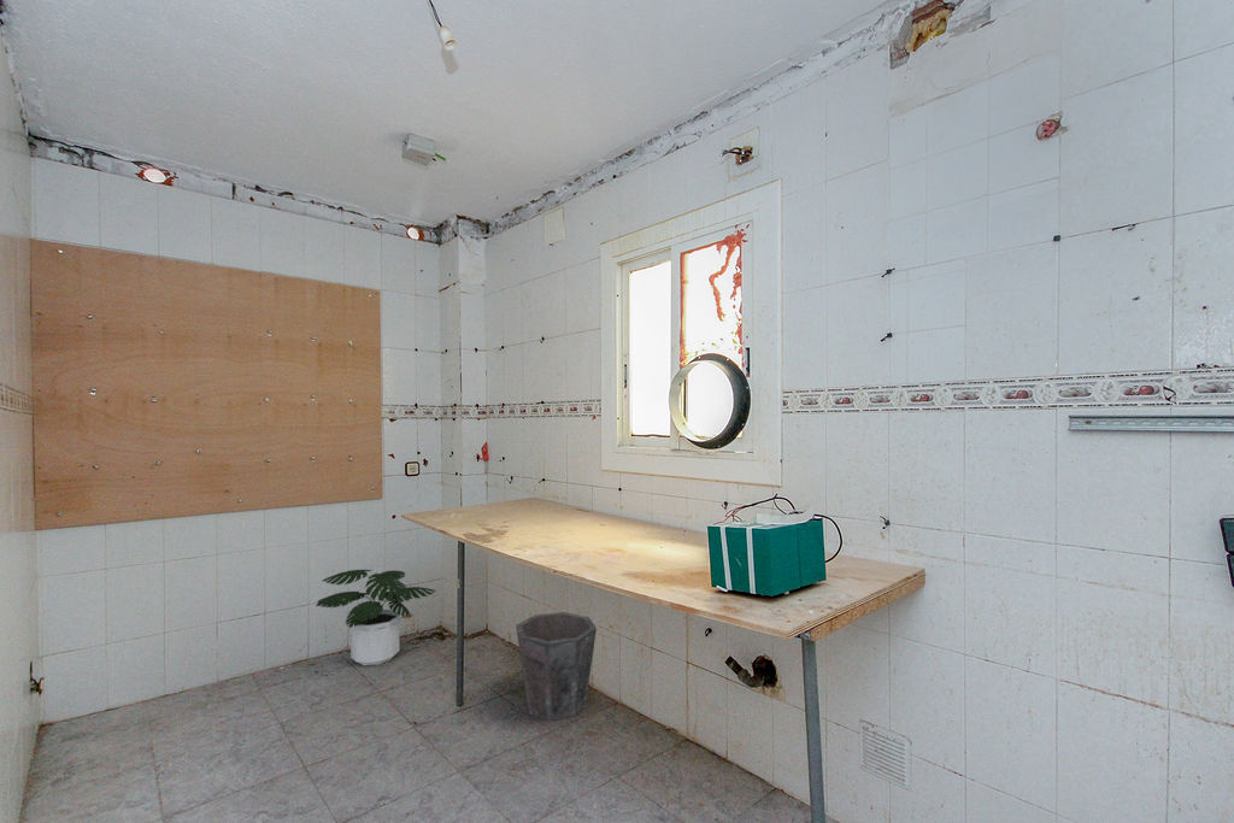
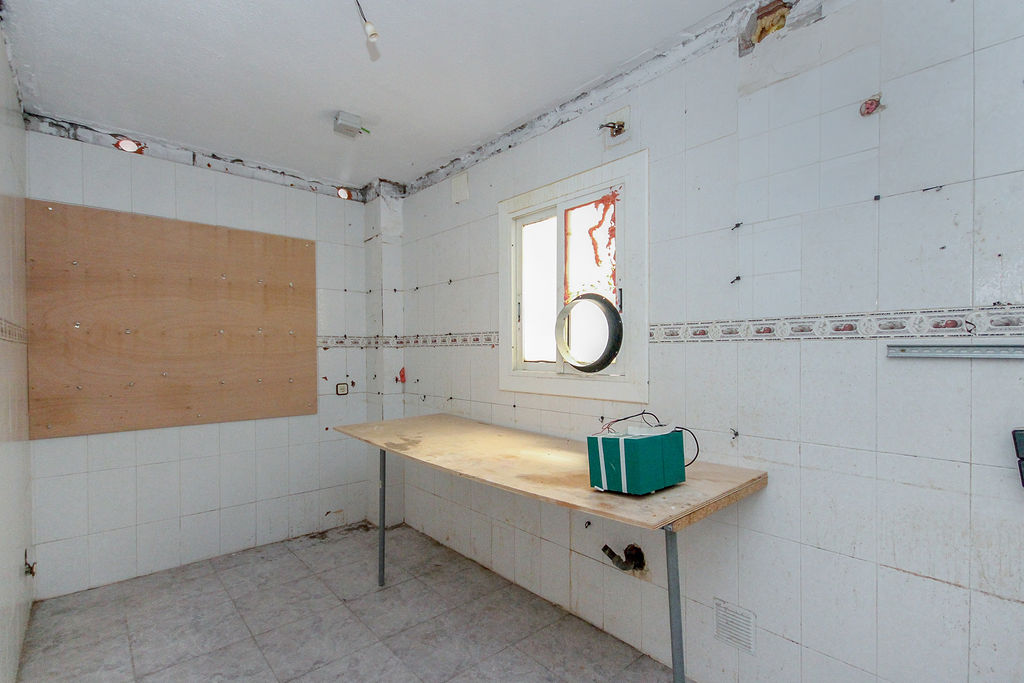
- potted plant (378, 615)
- waste bin (556, 665)
